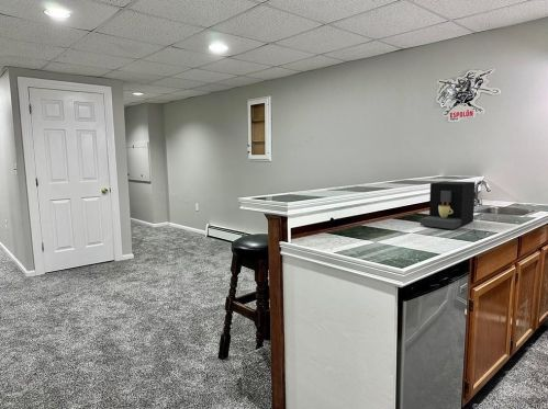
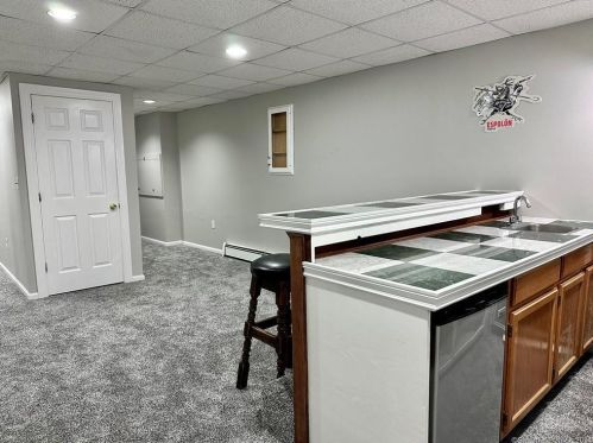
- coffee maker (448, 203)
